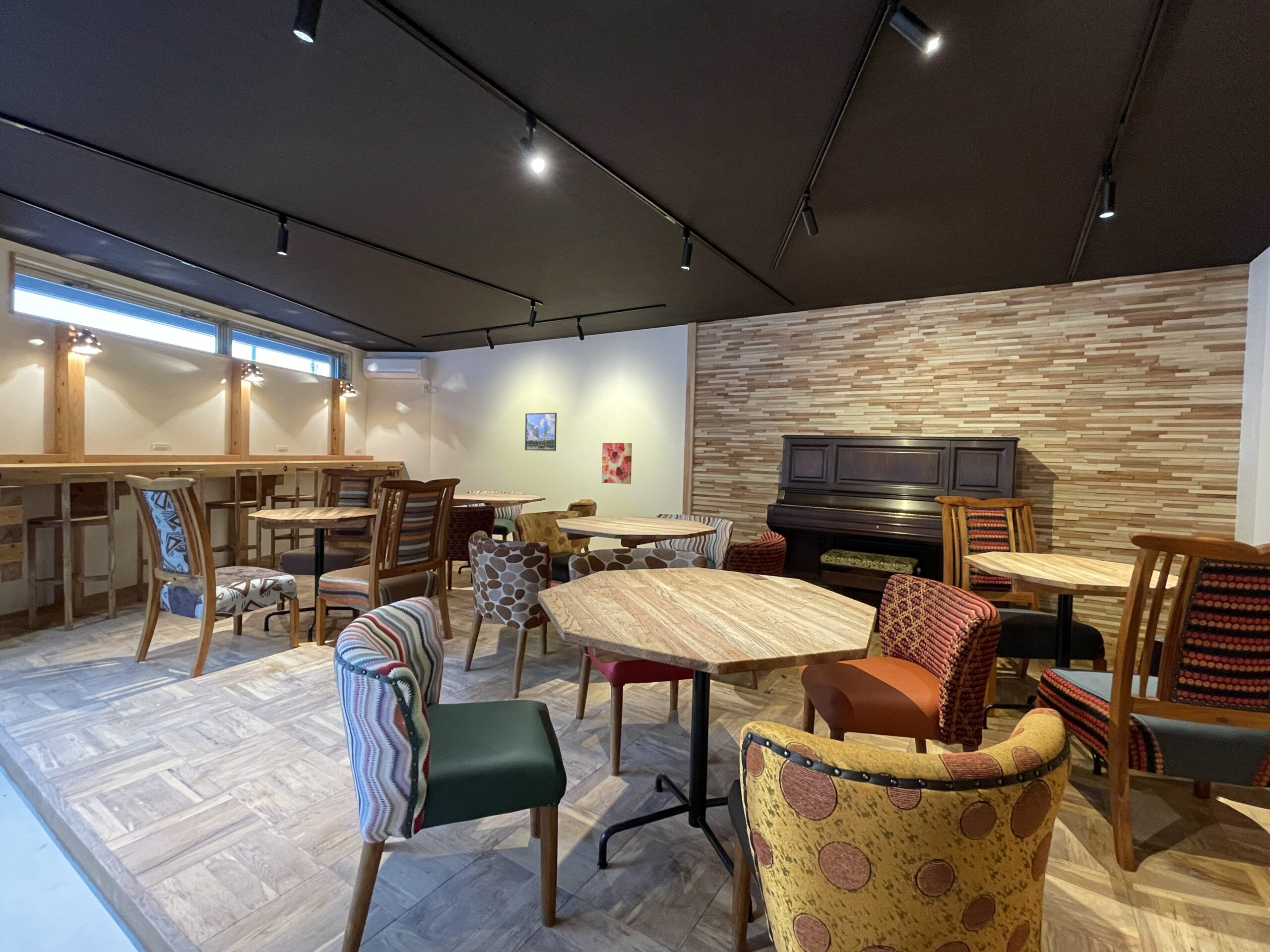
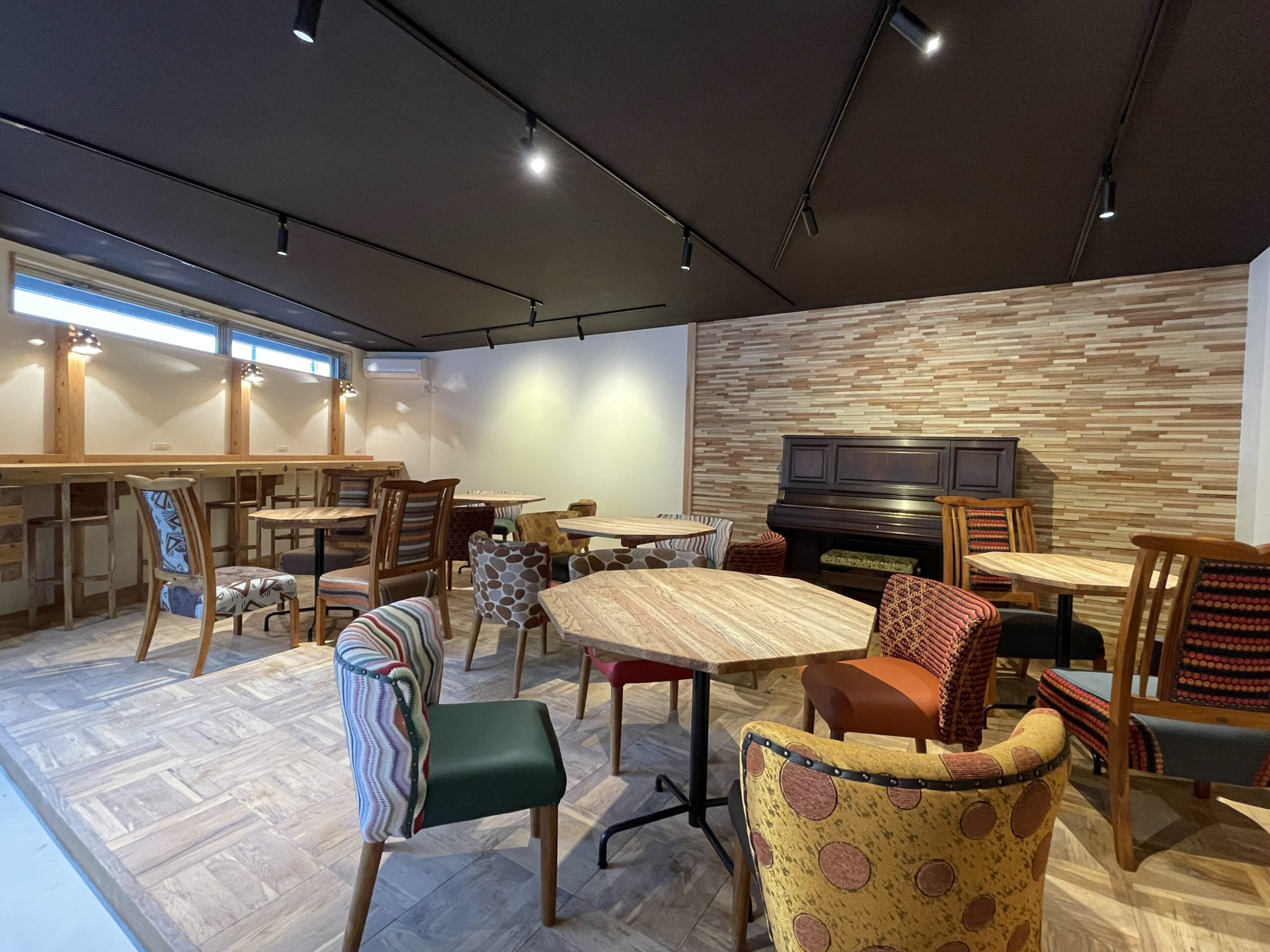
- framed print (540, 431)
- wall art (616, 463)
